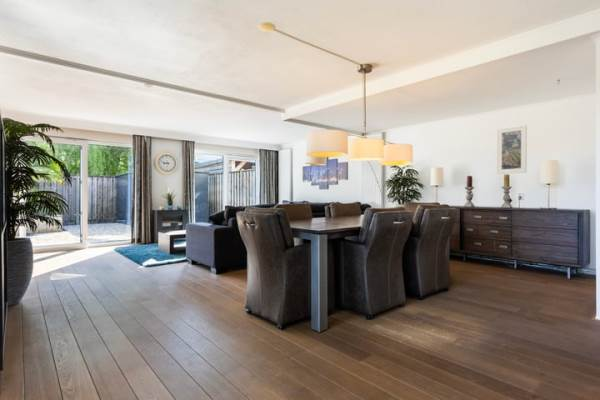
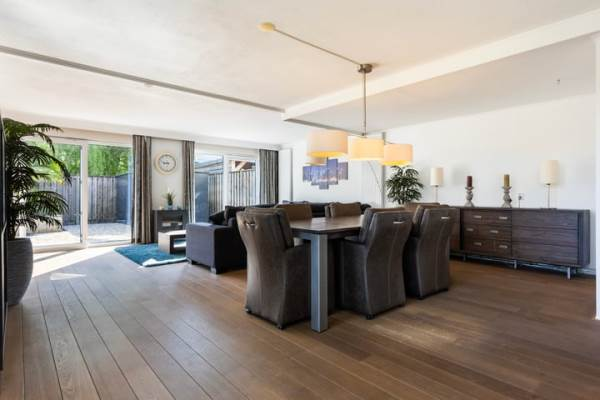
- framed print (511, 150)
